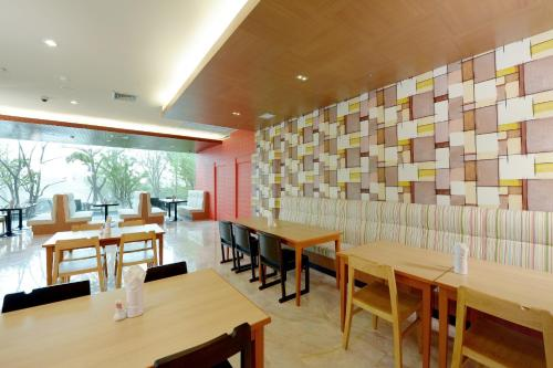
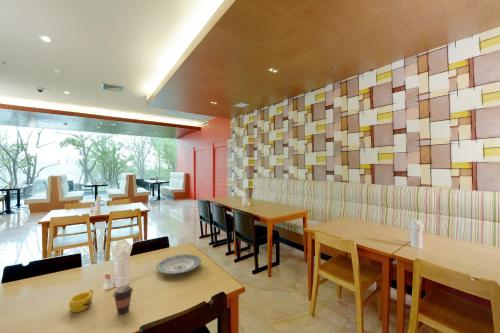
+ cup (83, 300)
+ coffee cup (123, 300)
+ plate (179, 265)
